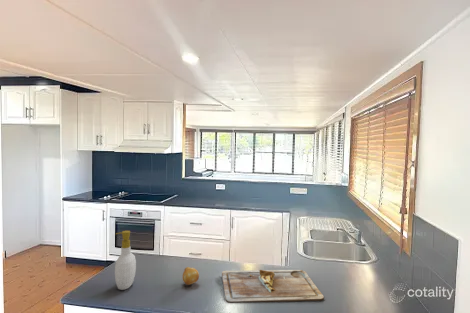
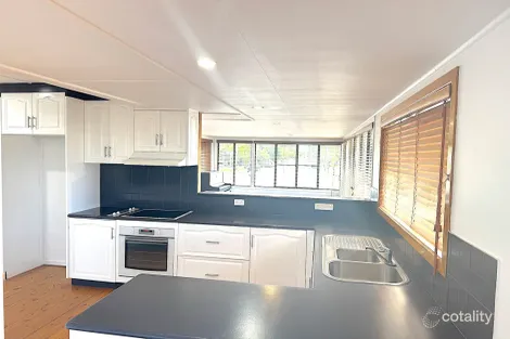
- fruit (190, 276)
- cutting board (269, 280)
- soap bottle (124, 258)
